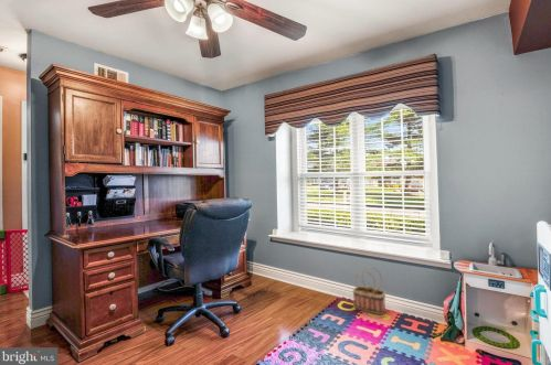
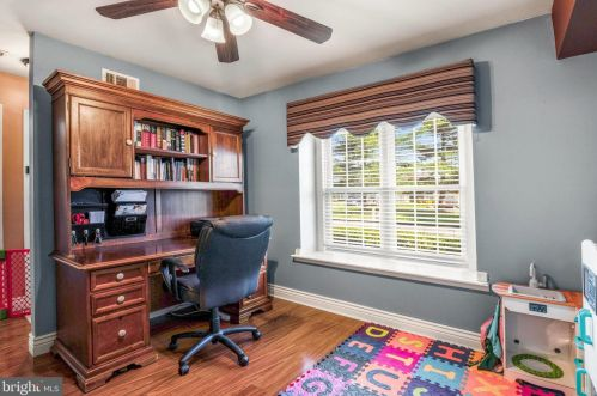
- basket (369, 288)
